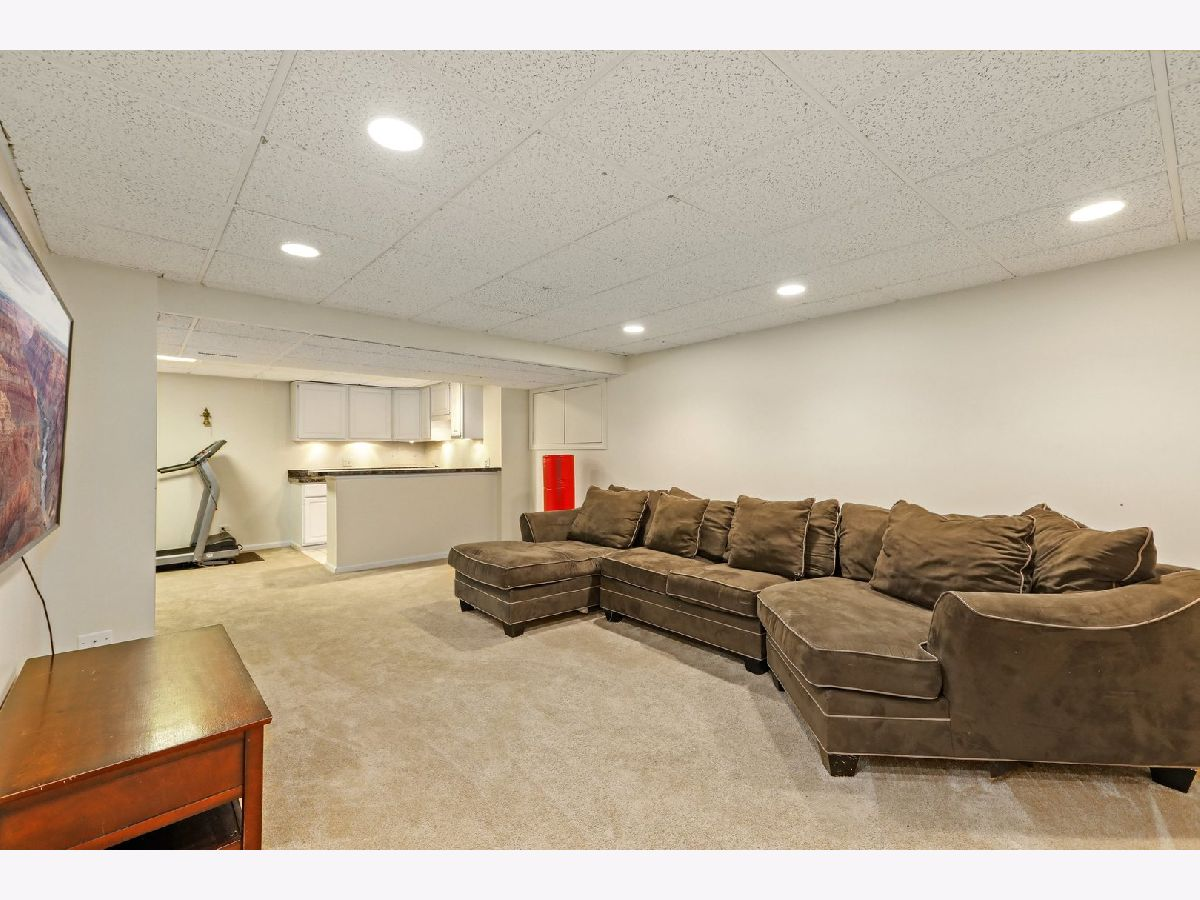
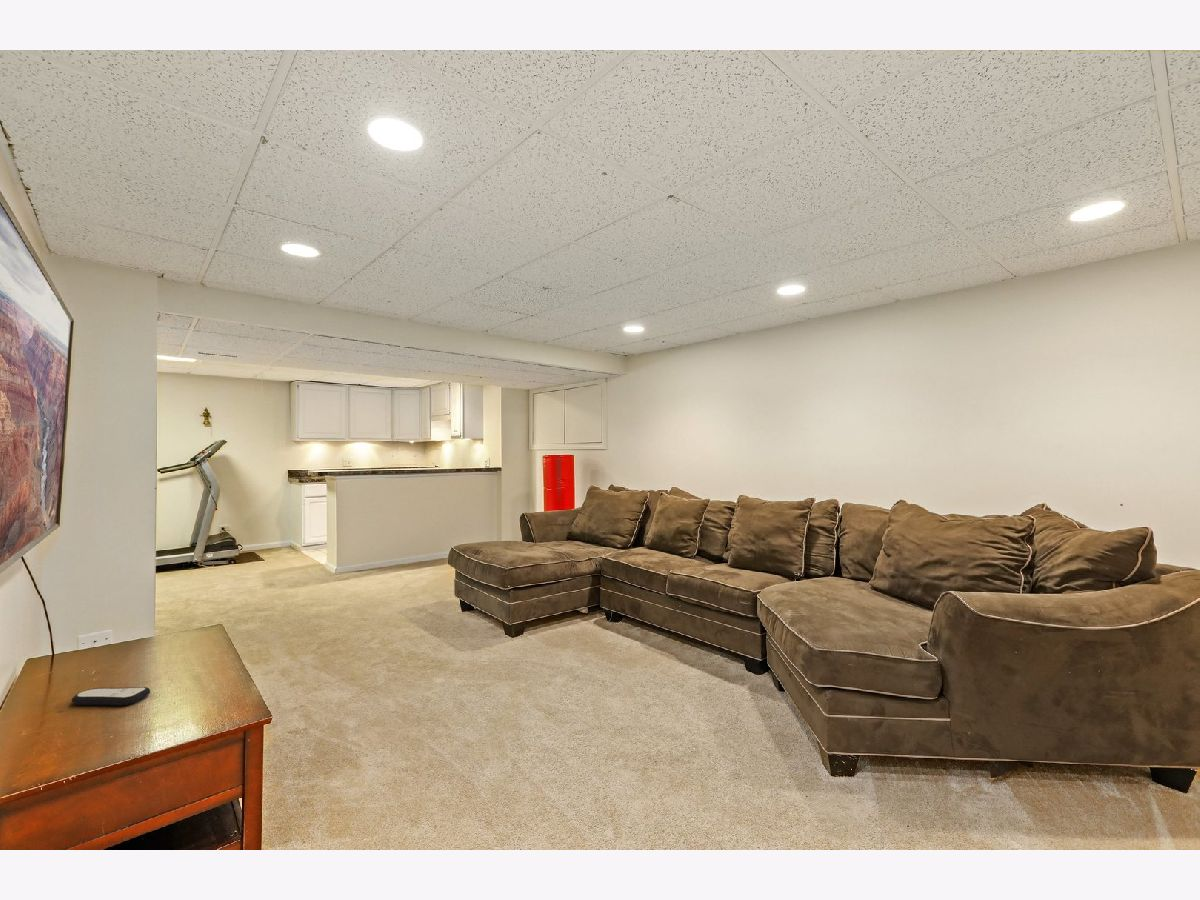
+ remote control (110, 695)
